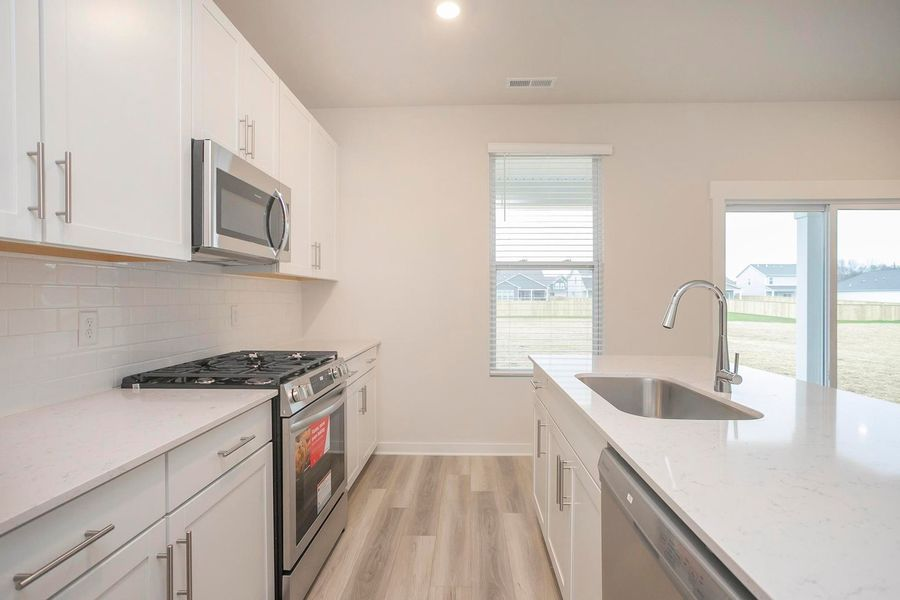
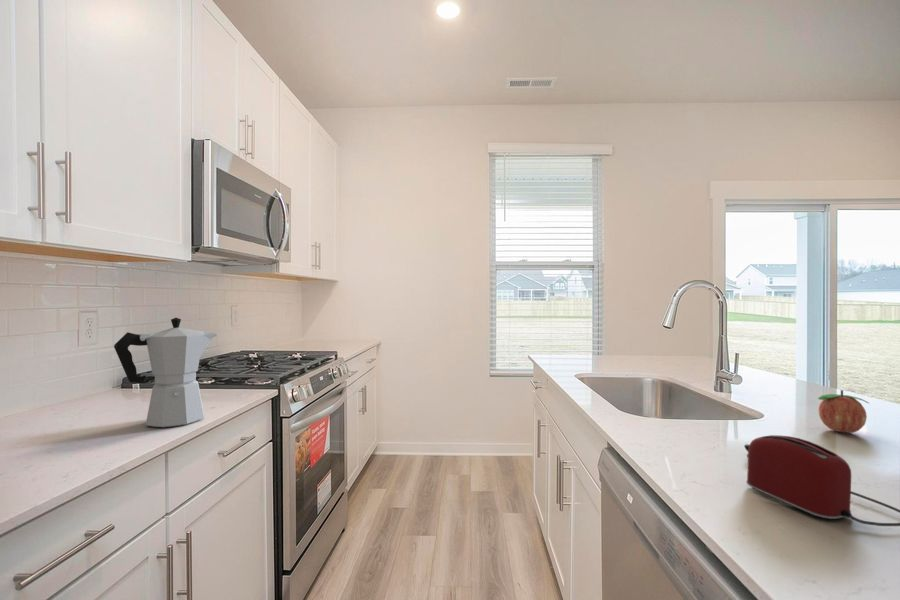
+ moka pot (169, 369)
+ toaster (799, 458)
+ fruit (842, 410)
